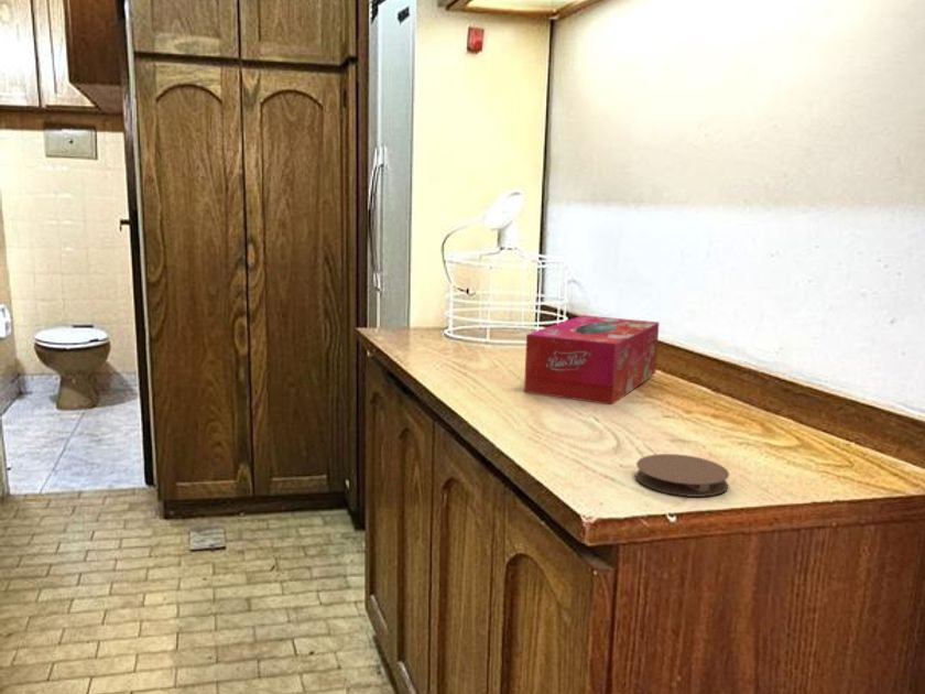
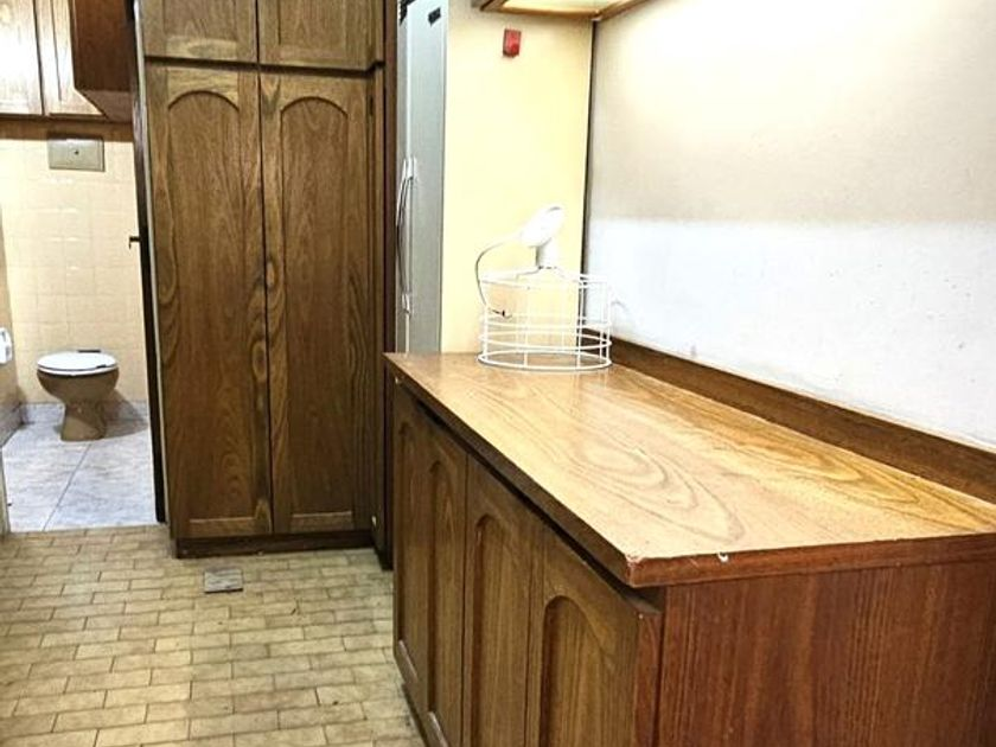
- tissue box (596, 355)
- coaster (682, 474)
